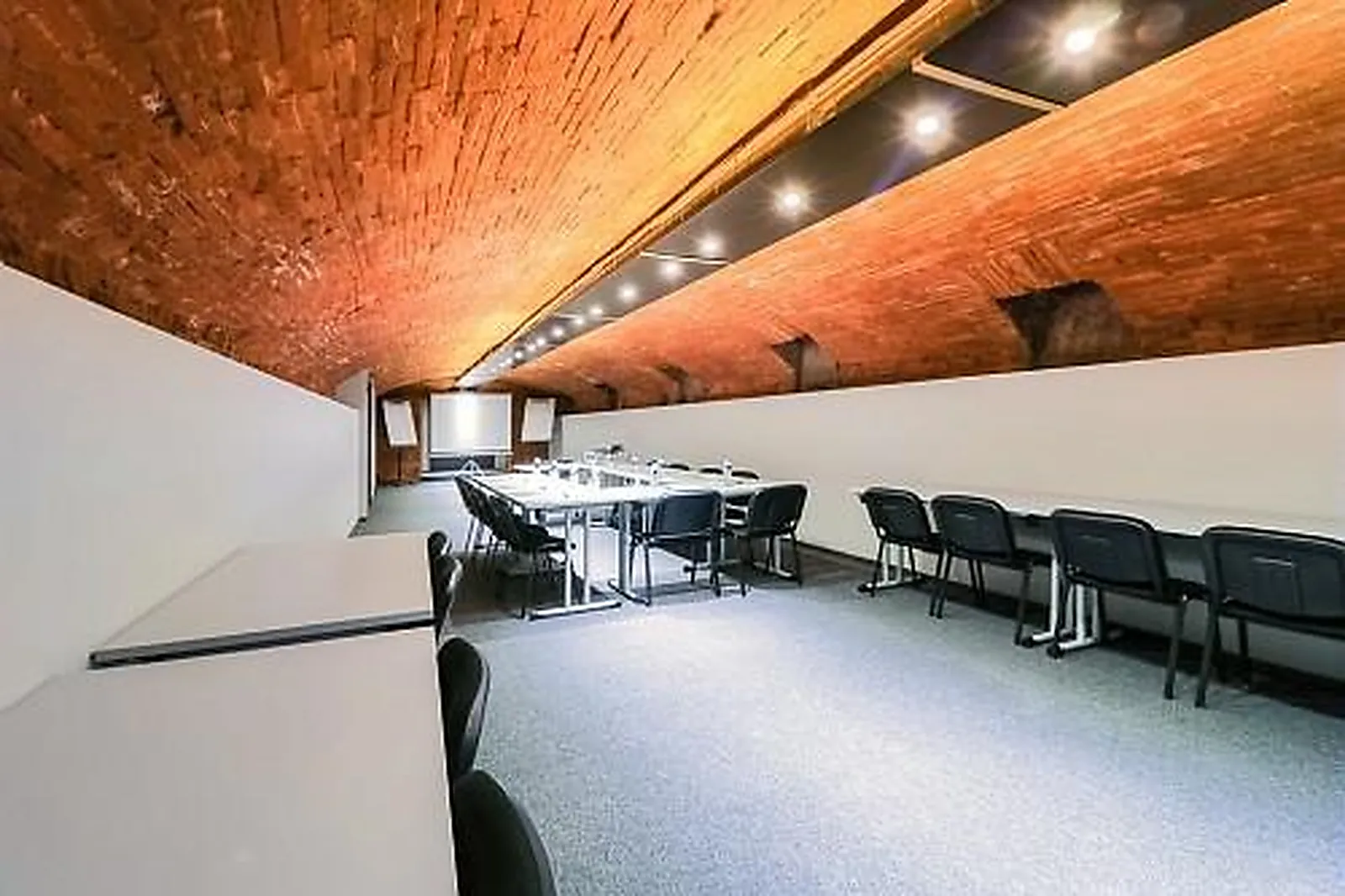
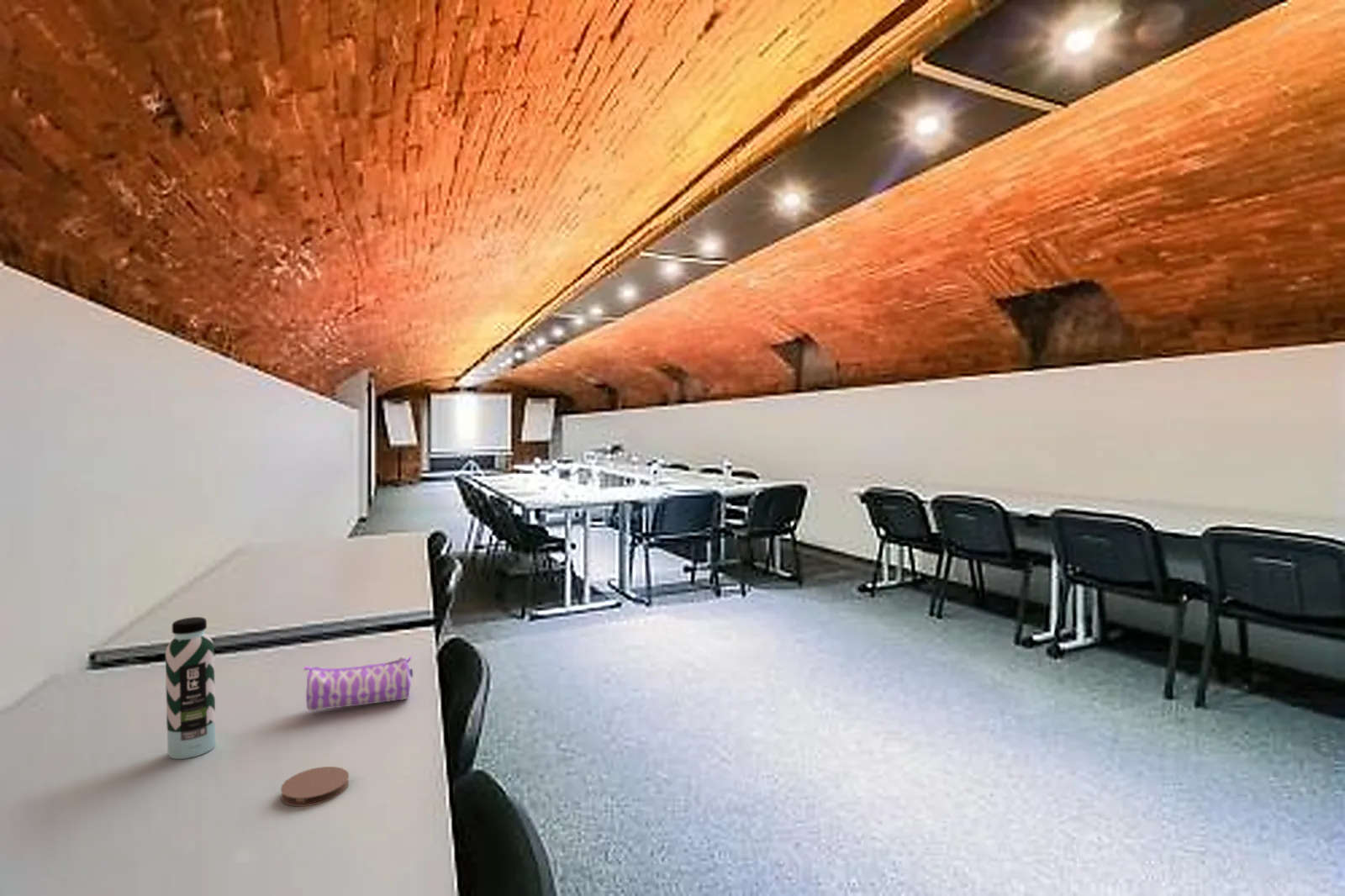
+ water bottle (190, 685)
+ coaster (315, 785)
+ pencil case (361, 683)
